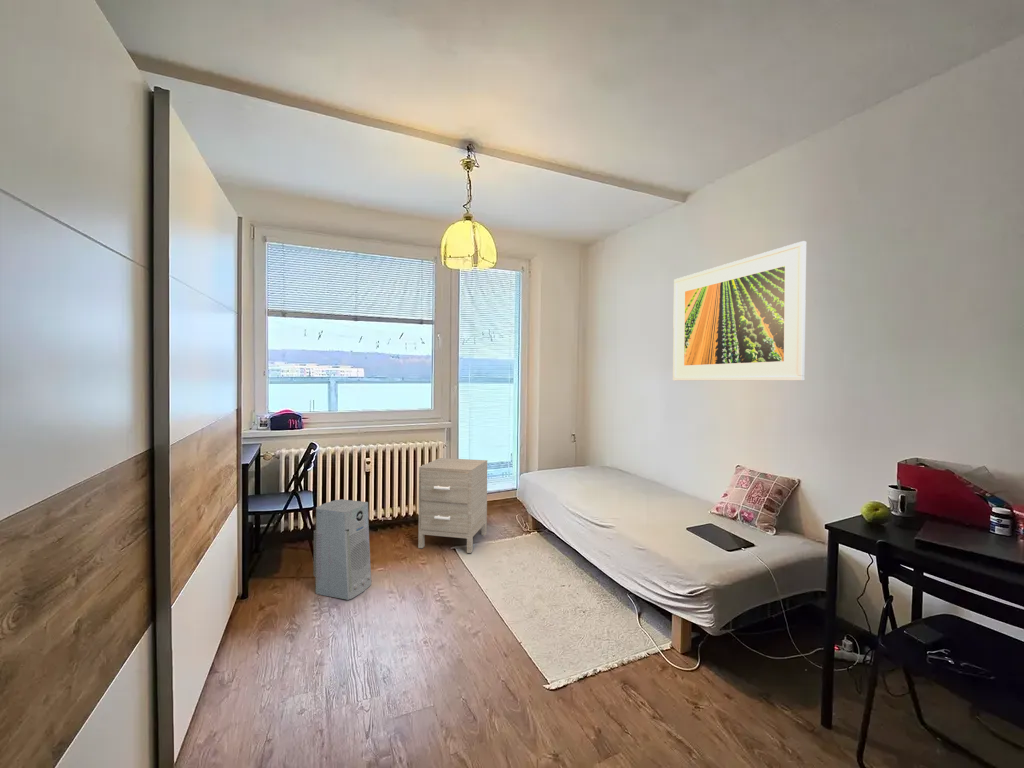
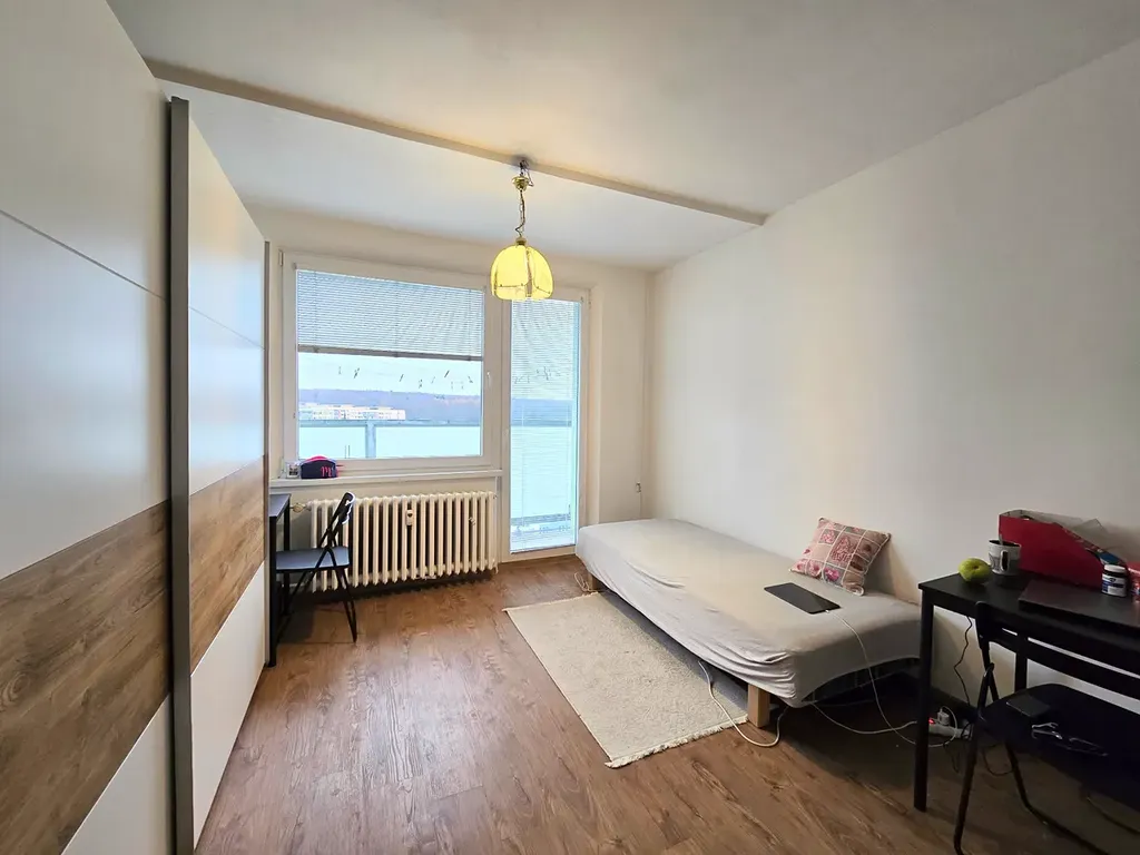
- air purifier (342, 546)
- nightstand (452, 503)
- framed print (728, 322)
